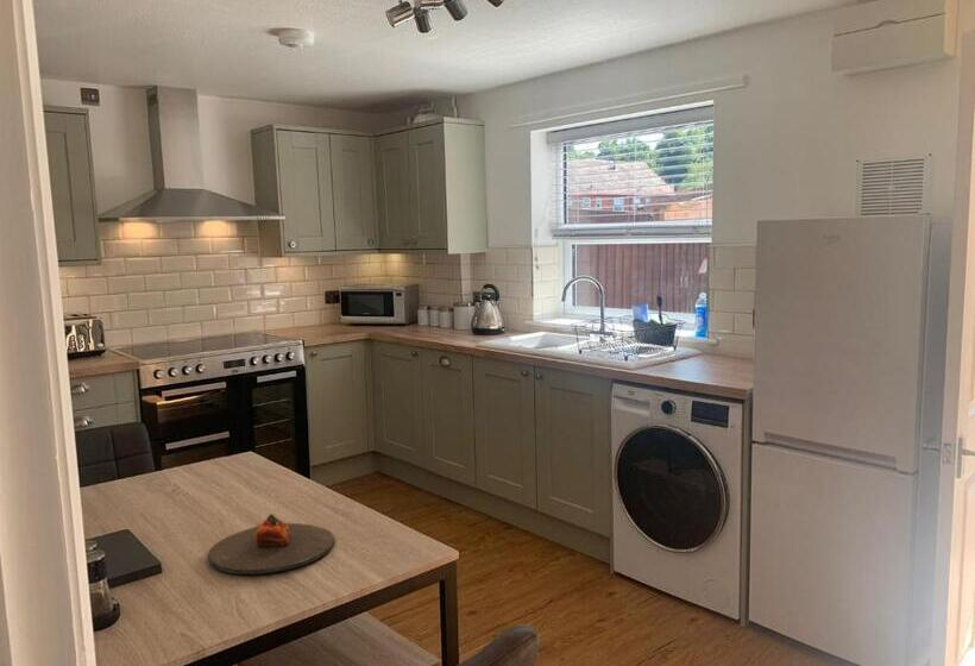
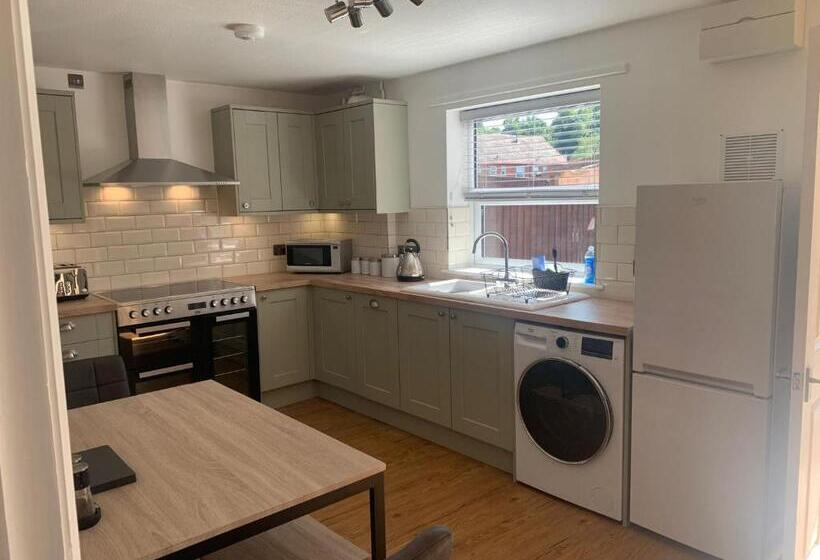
- plate (271, 532)
